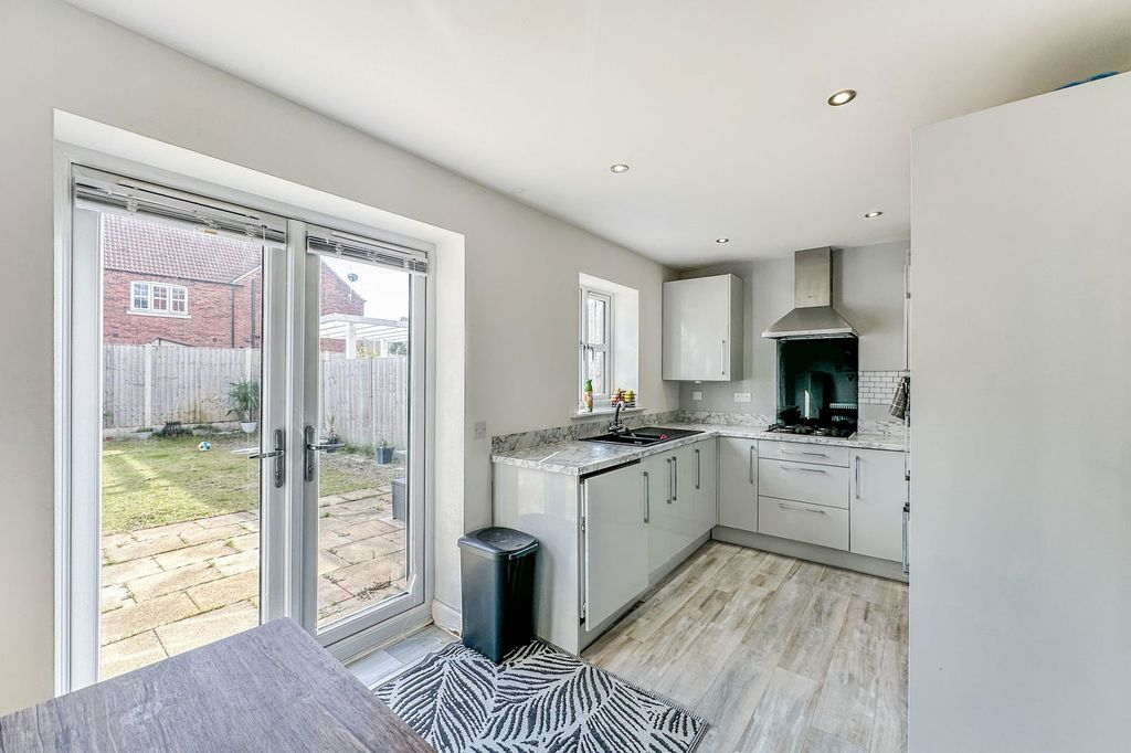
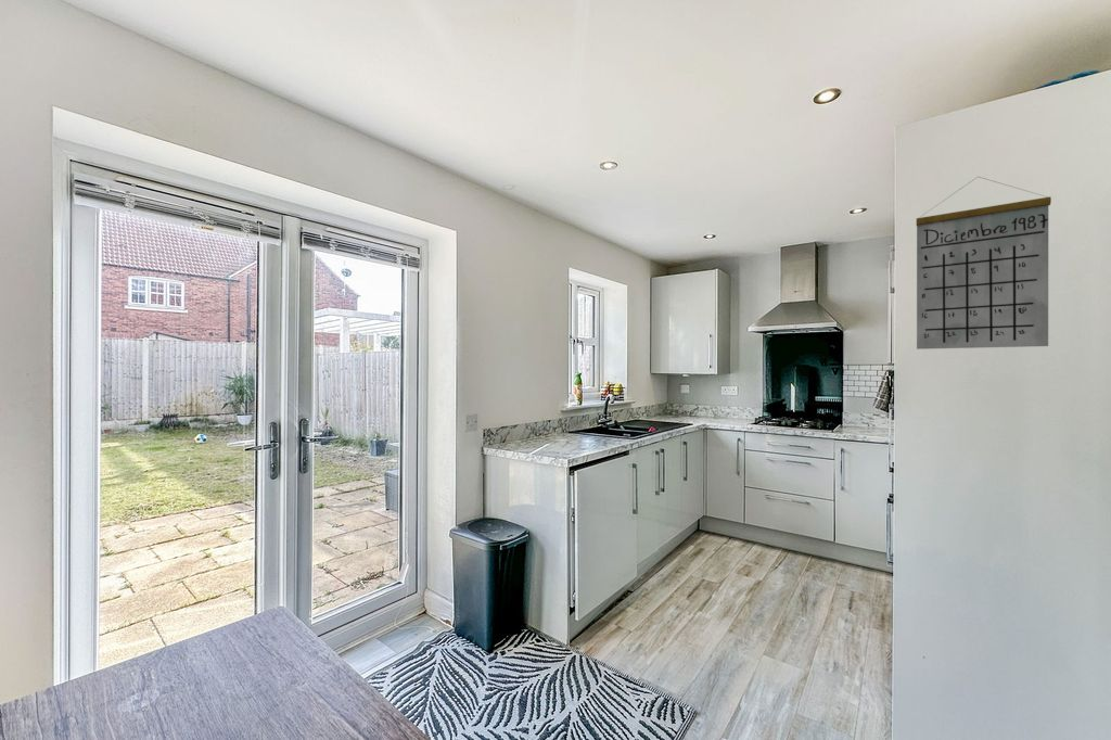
+ calendar (979, 260)
